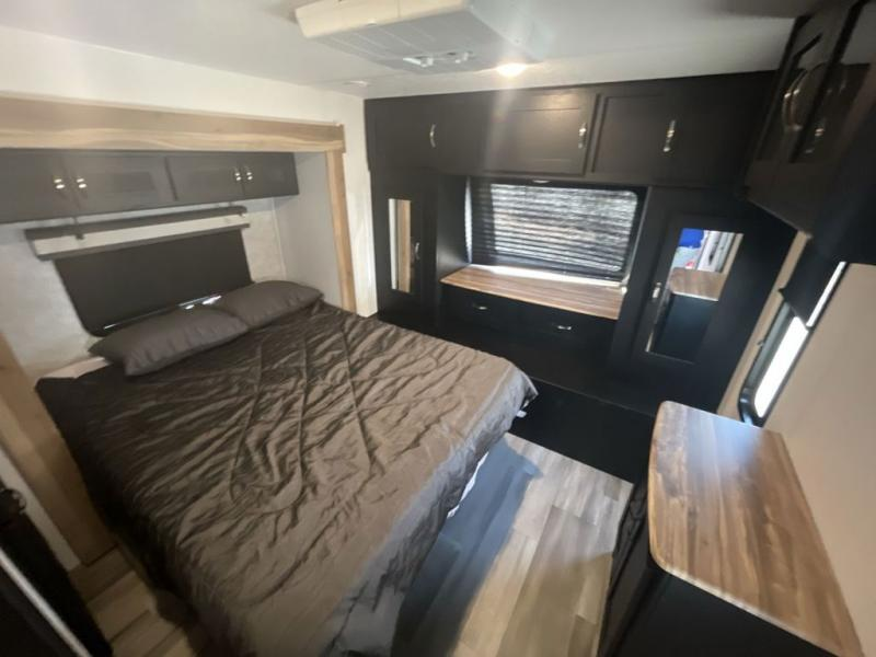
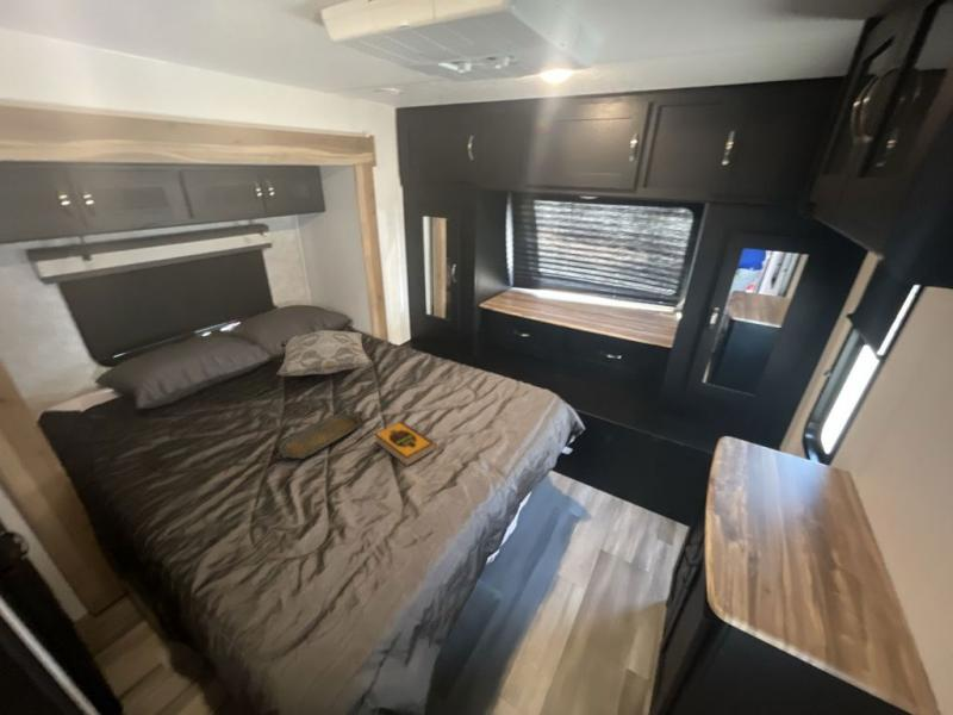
+ hardback book (405, 441)
+ decorative pillow (324, 352)
+ serving tray (323, 435)
